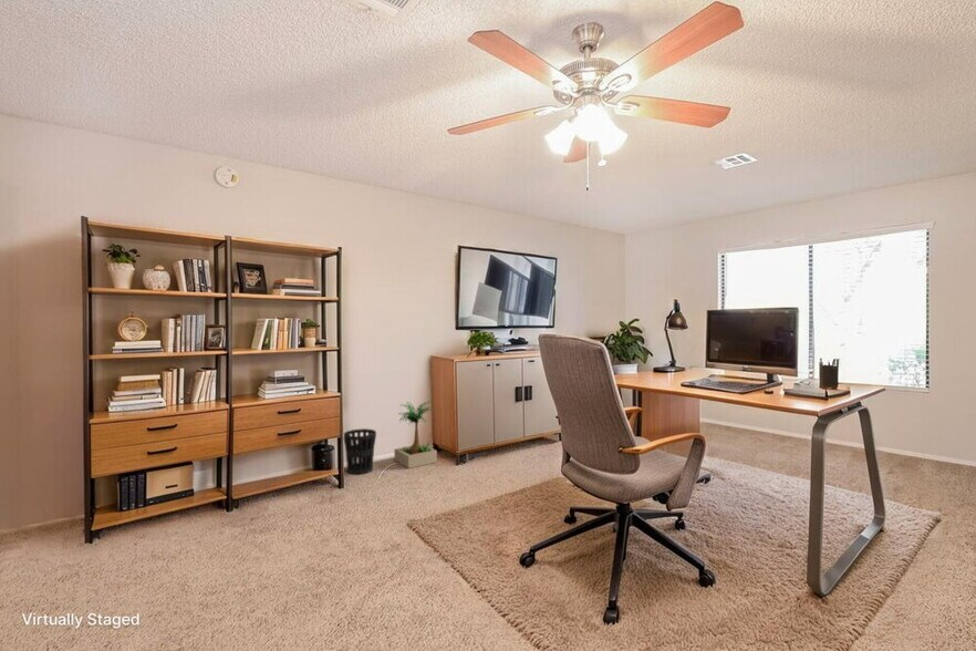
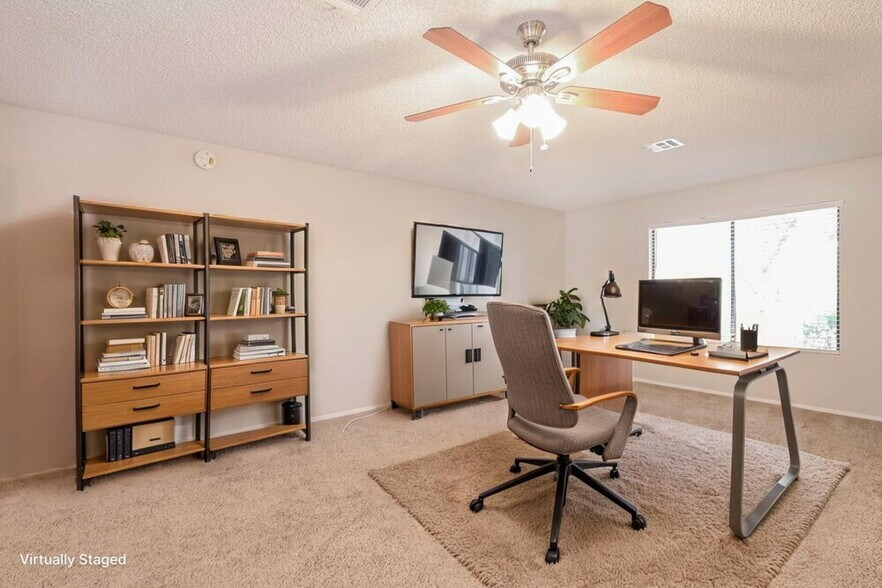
- wastebasket (360, 451)
- potted plant (417, 431)
